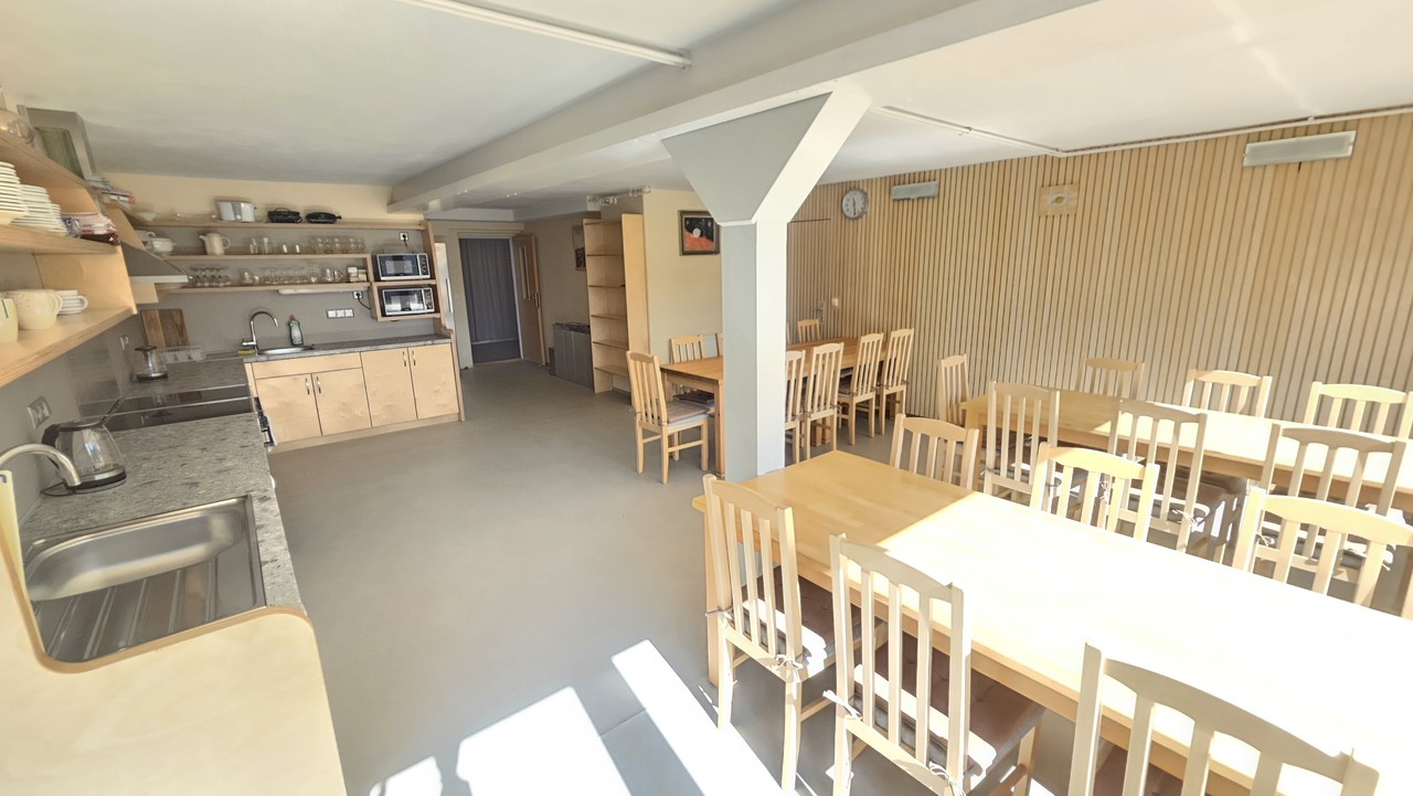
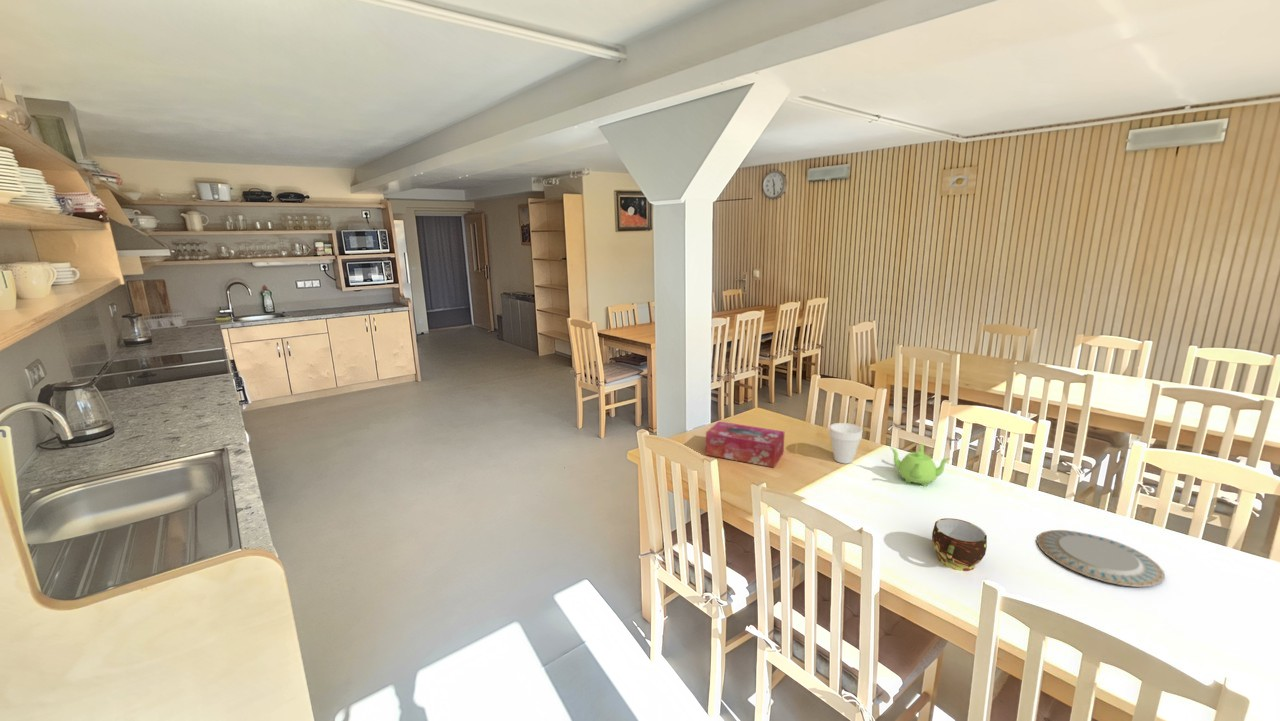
+ chinaware (1097, 553)
+ teapot (918, 466)
+ tissue box (744, 443)
+ cup (958, 547)
+ cup (844, 444)
